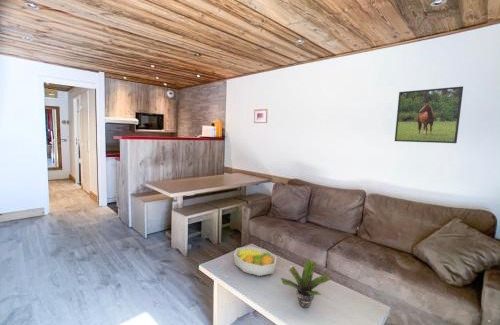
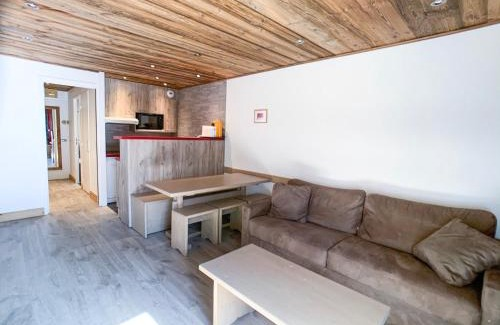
- fruit bowl (254, 259)
- potted plant (304, 286)
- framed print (426, 116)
